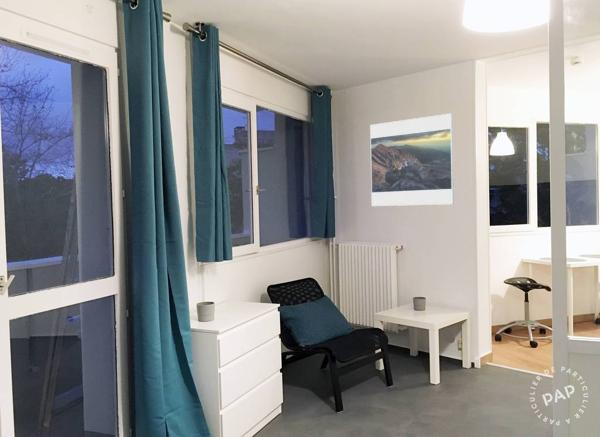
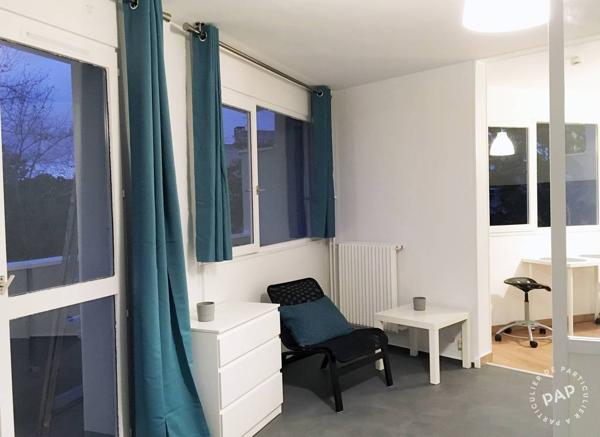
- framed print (409, 162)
